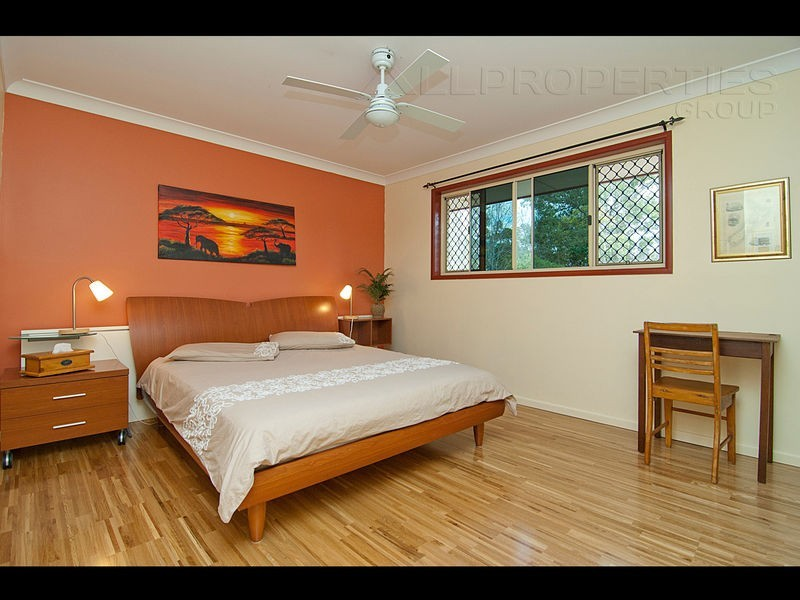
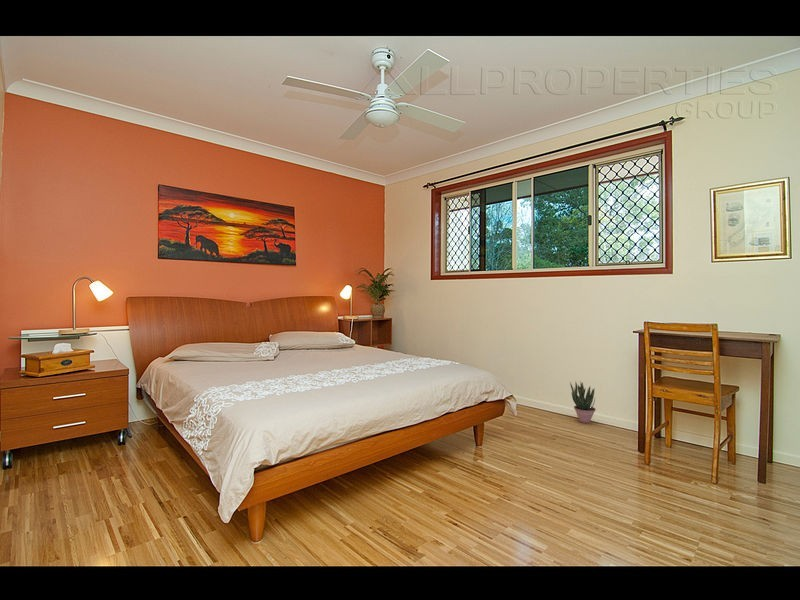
+ potted plant (582, 401)
